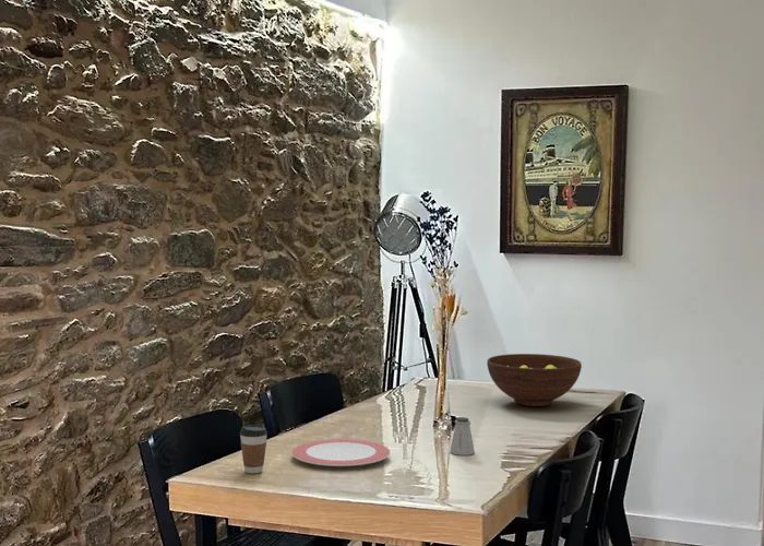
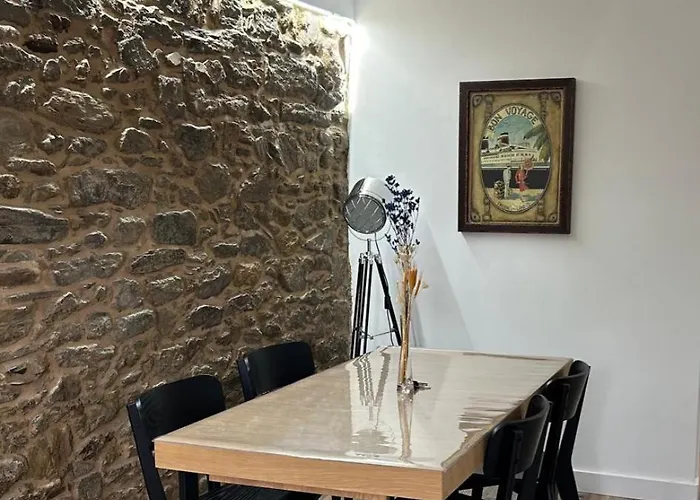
- coffee cup (253, 449)
- saltshaker (462, 435)
- fruit bowl (533, 382)
- plate (341, 454)
